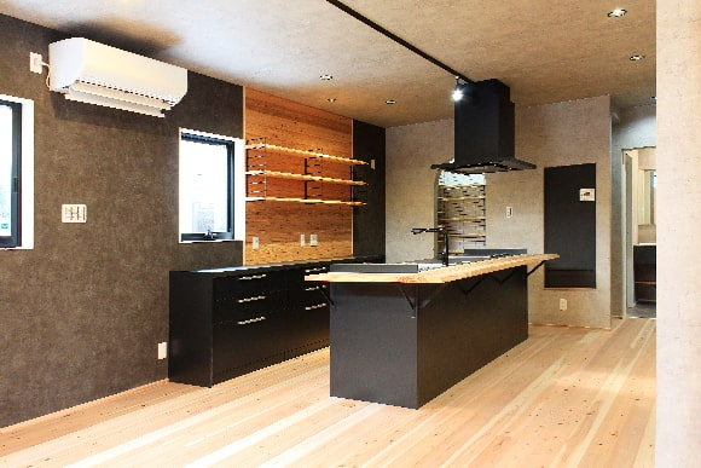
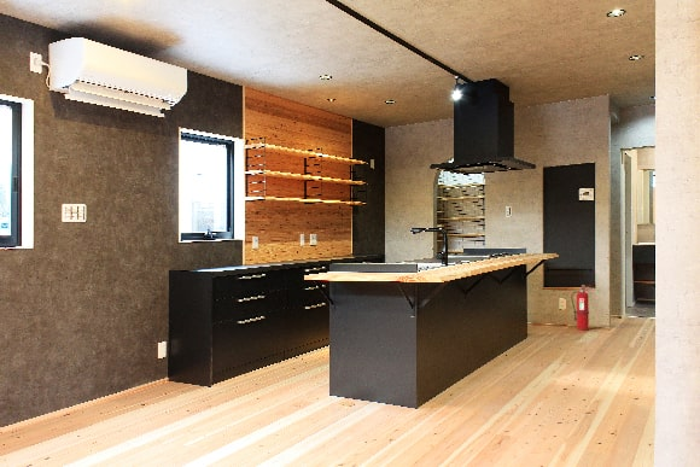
+ fire extinguisher (581, 307)
